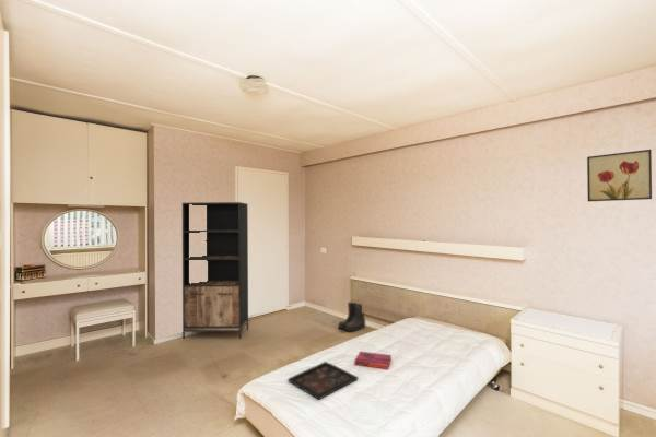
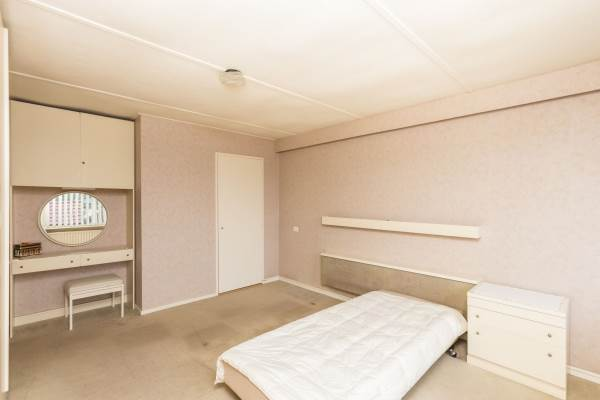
- wall art (618, 177)
- bookshelf (216, 268)
- decorative tray (323, 378)
- boots (352, 315)
- hardback book (373, 359)
